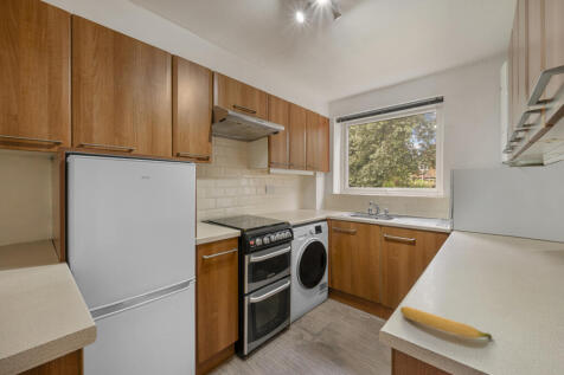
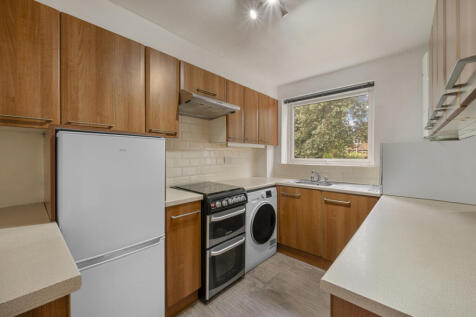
- banana (440, 319)
